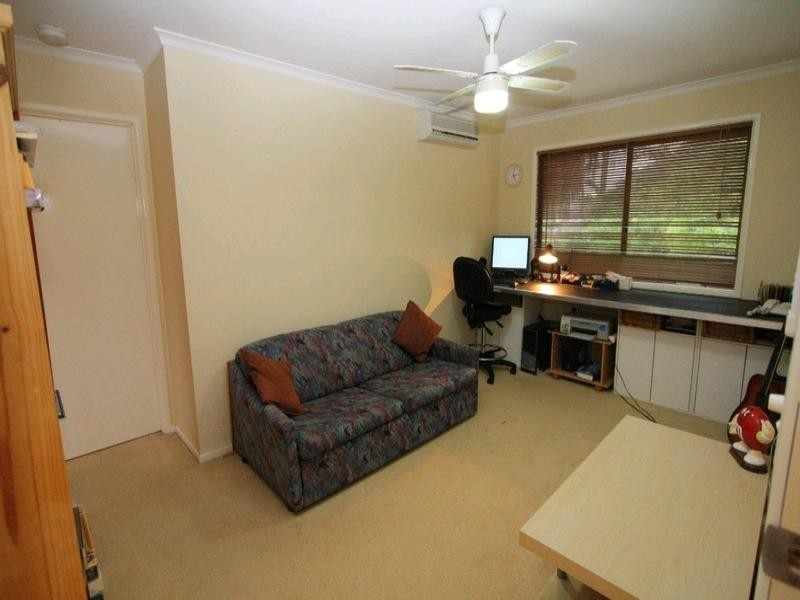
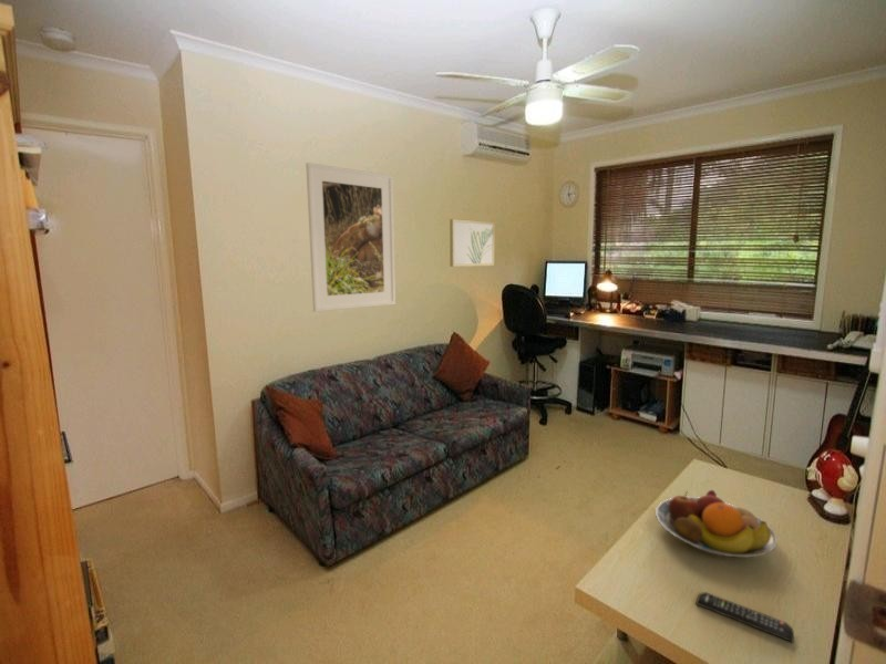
+ remote control (742, 615)
+ fruit bowl (713, 519)
+ wall art (473, 243)
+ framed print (354, 240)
